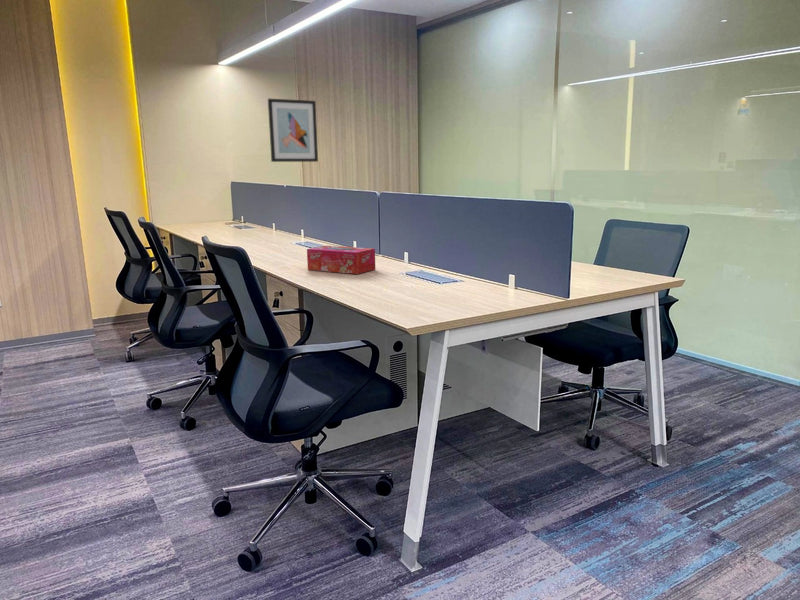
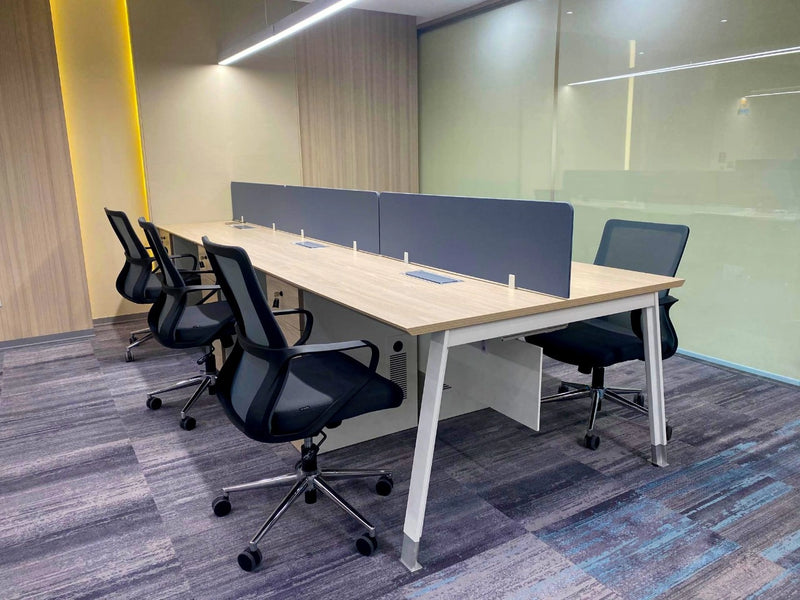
- tissue box (341, 259)
- wall art (293, 131)
